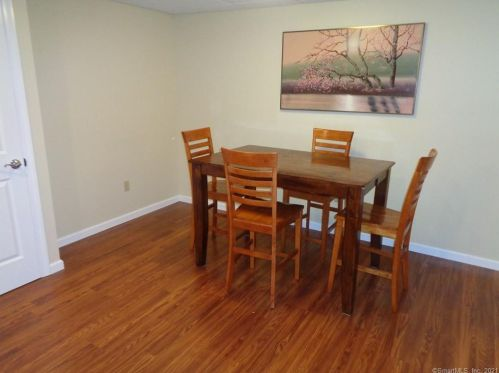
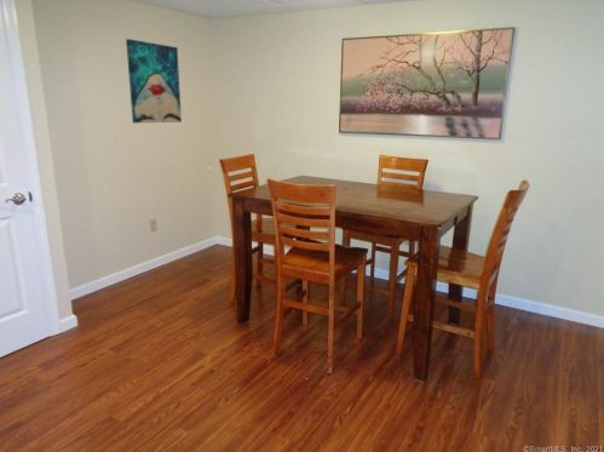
+ wall art (155, 84)
